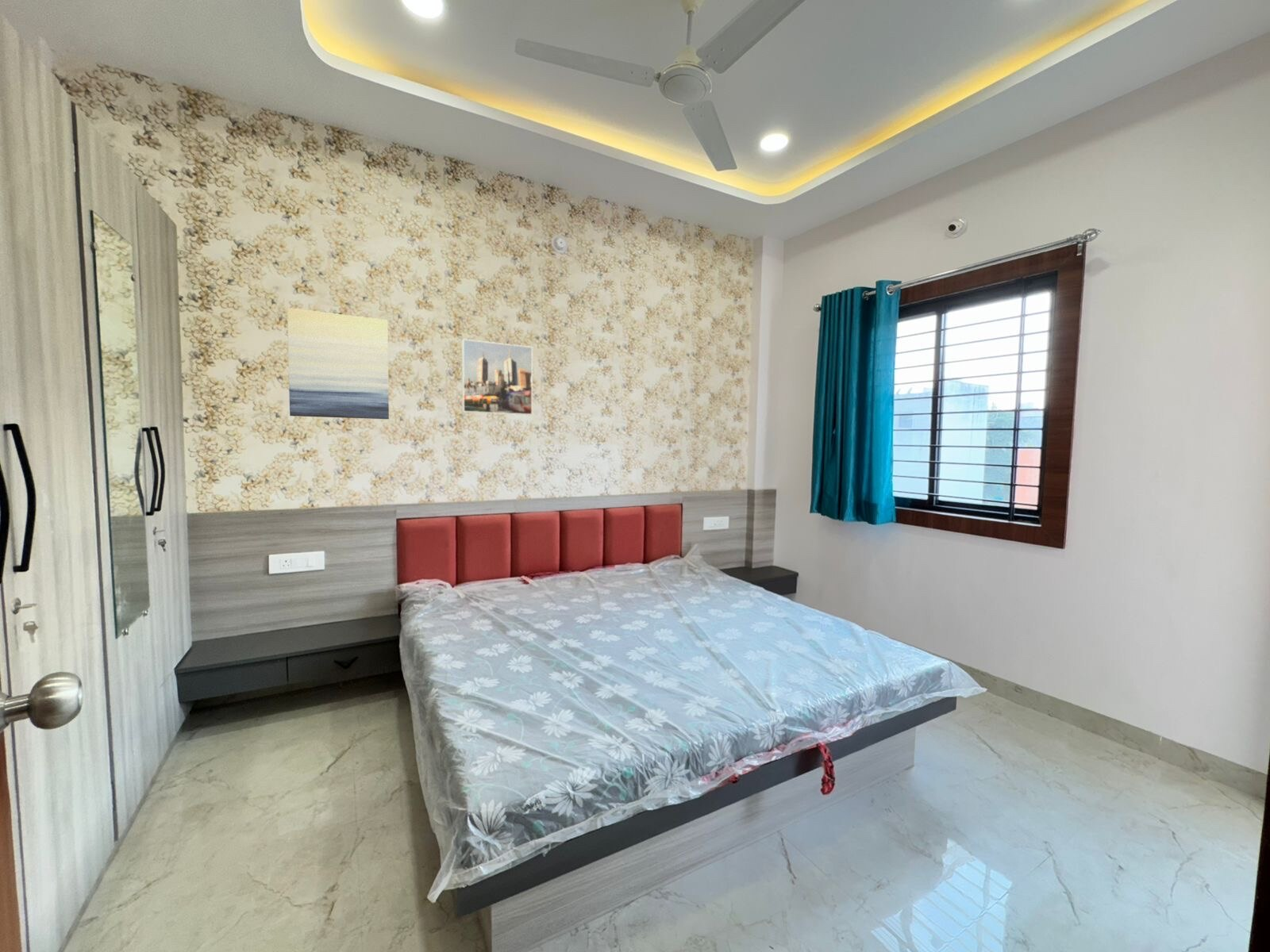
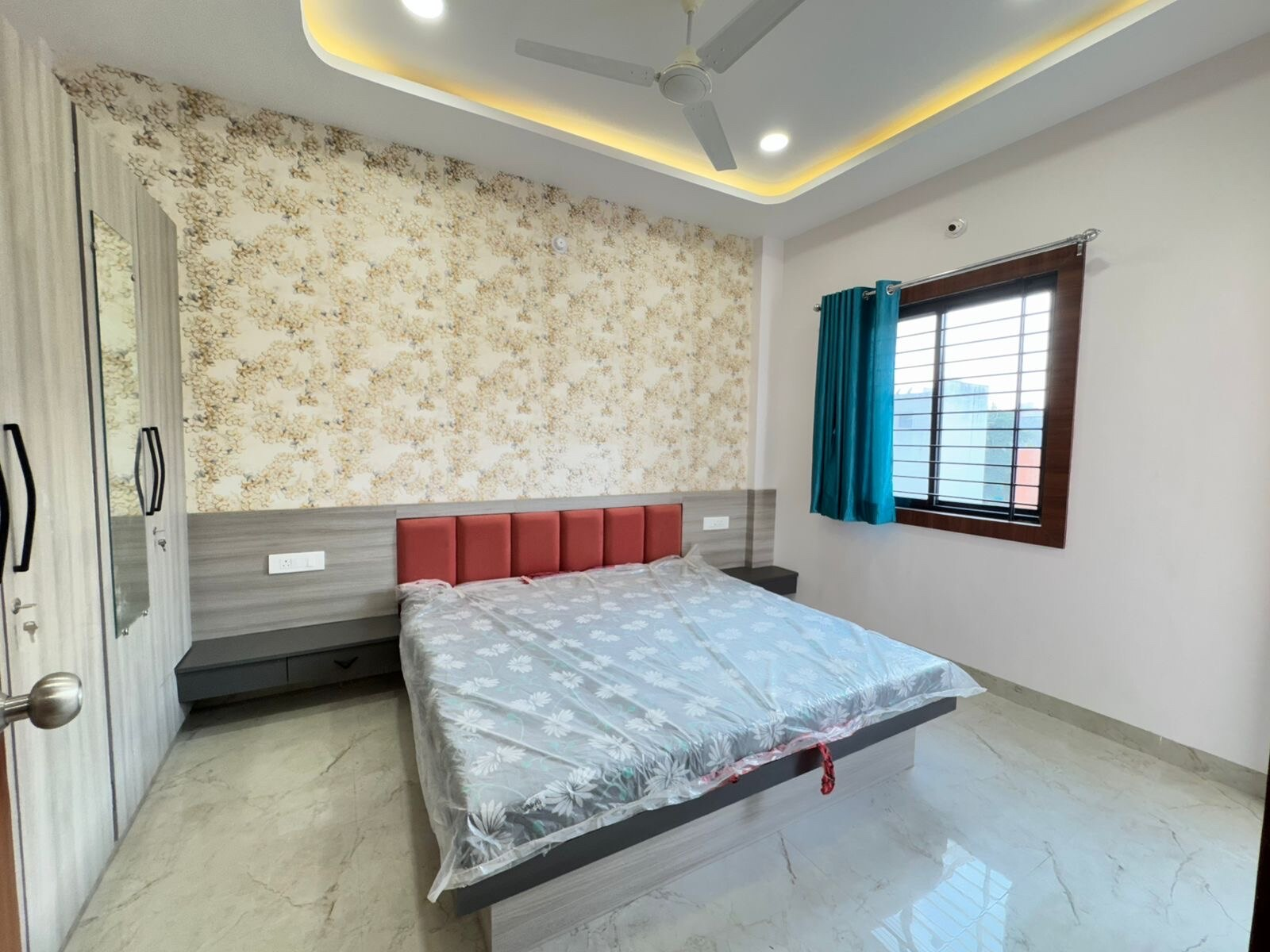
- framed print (498, 378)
- wall art (340, 366)
